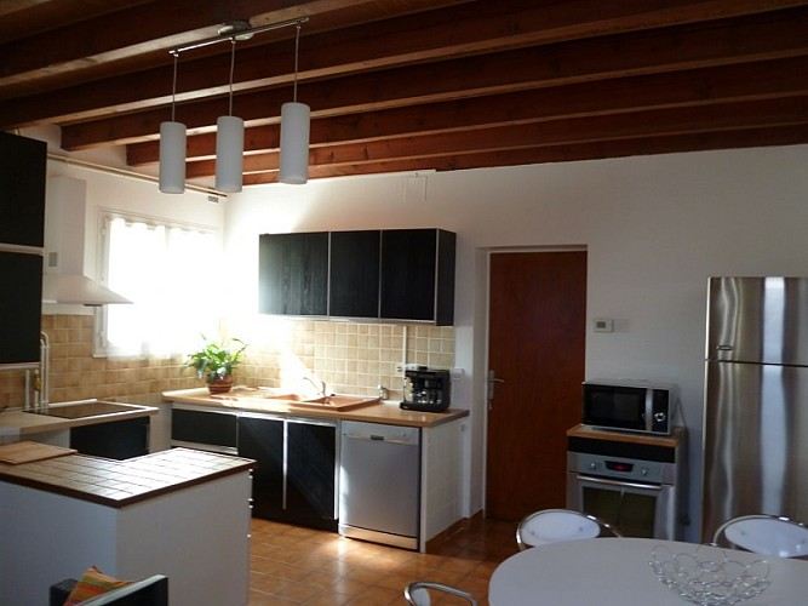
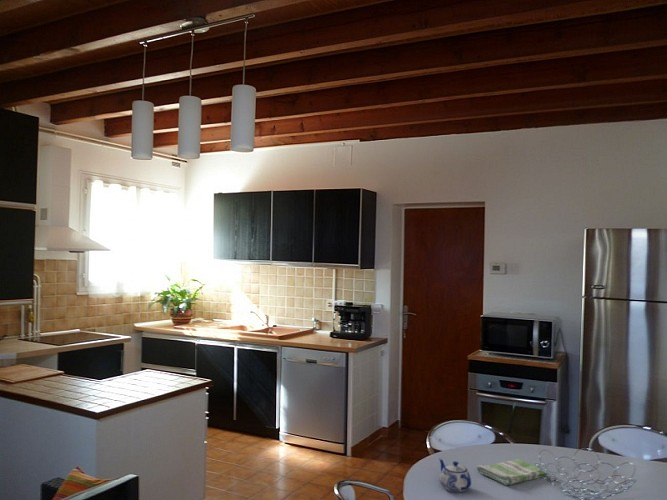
+ dish towel (511, 469)
+ teapot (453, 474)
